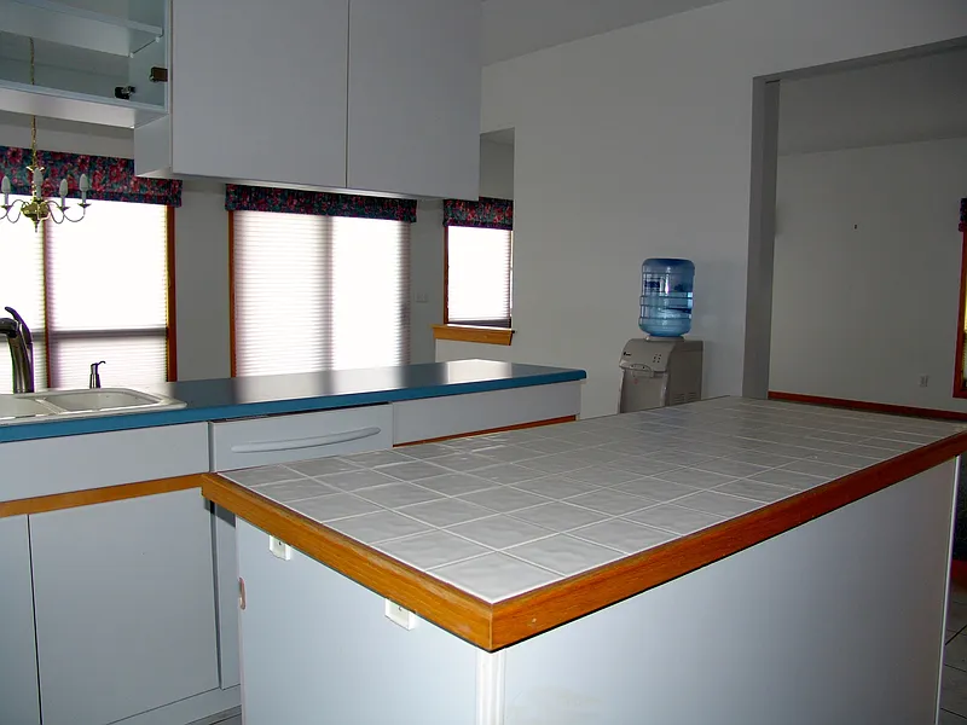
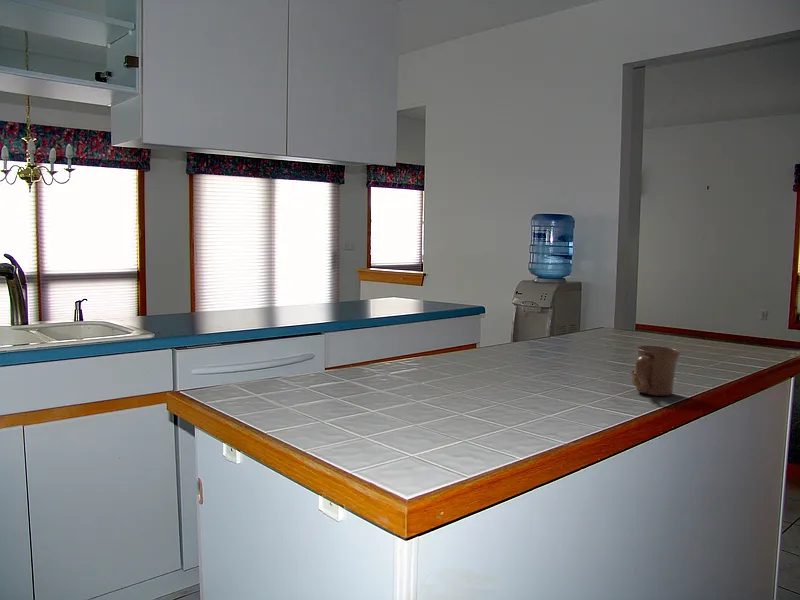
+ mug (652, 371)
